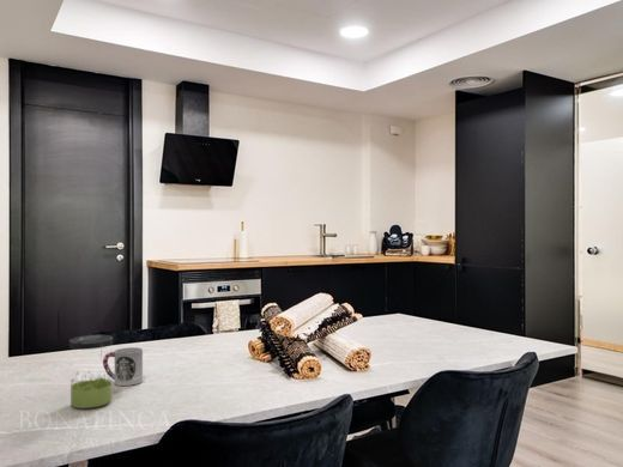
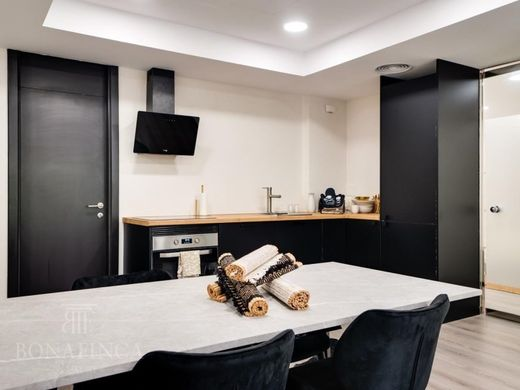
- jar (89, 371)
- cup (122, 365)
